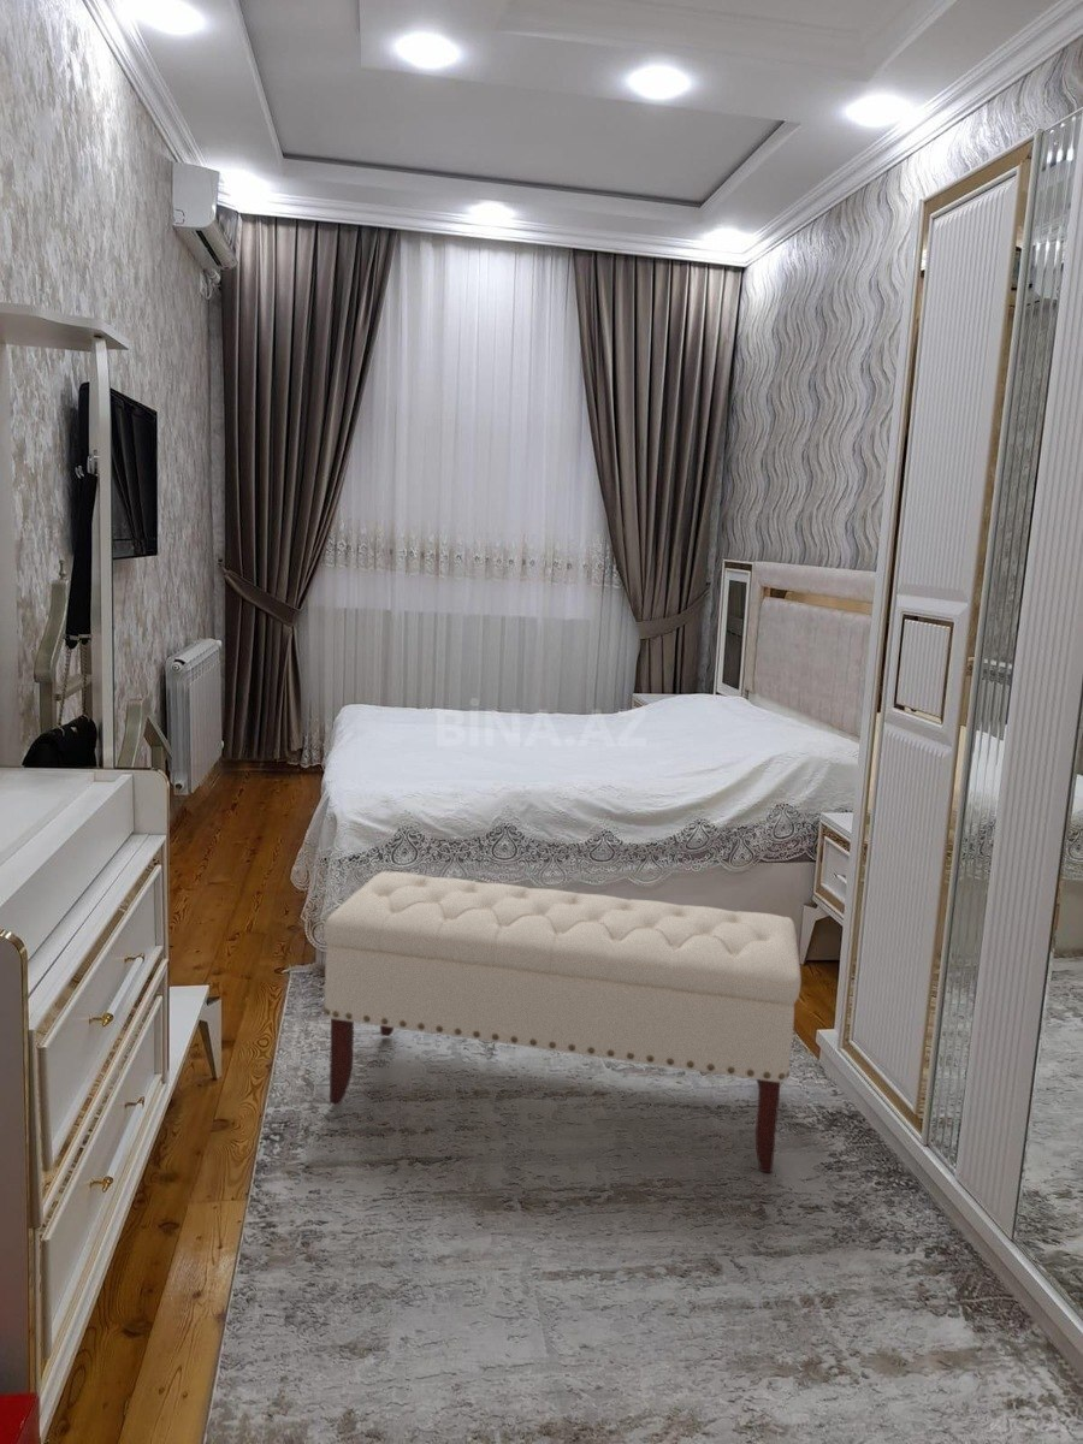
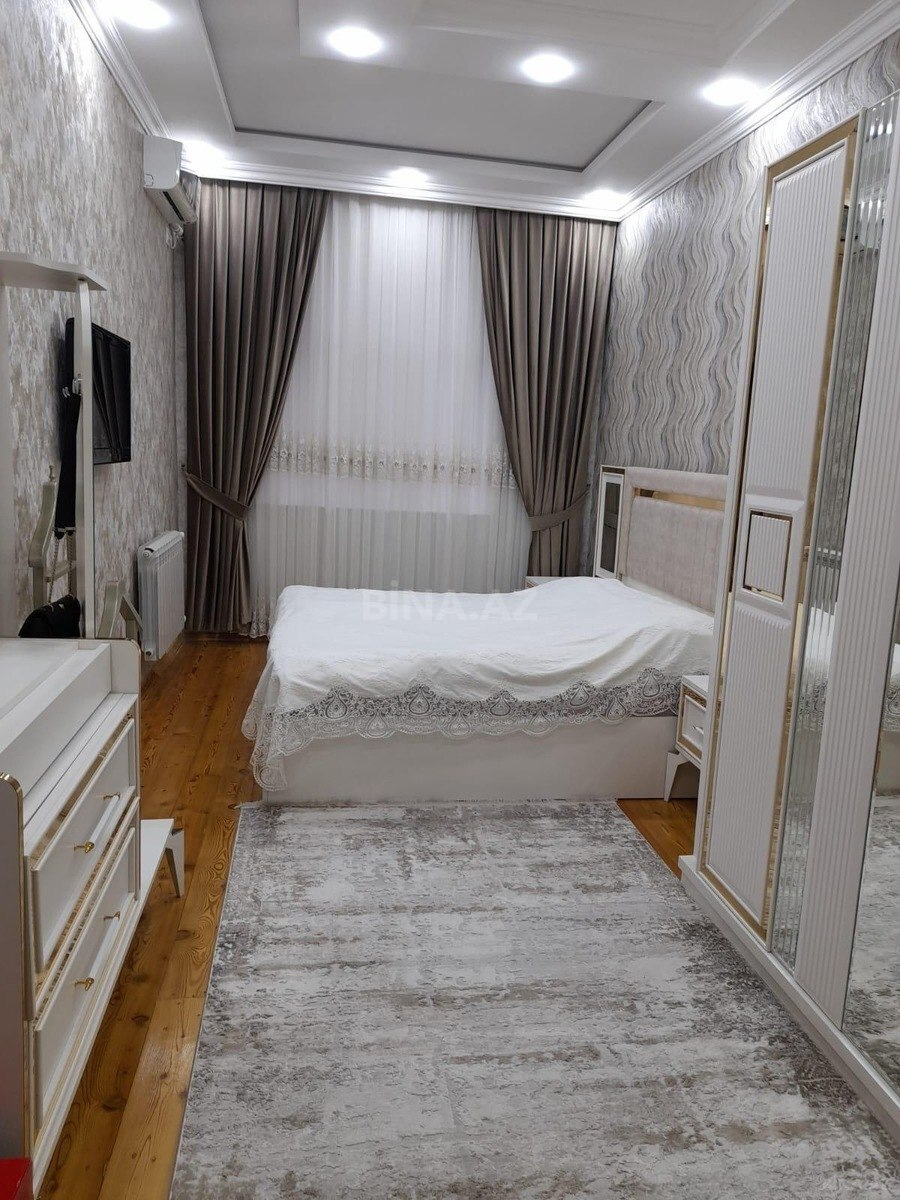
- bench (561, 1005)
